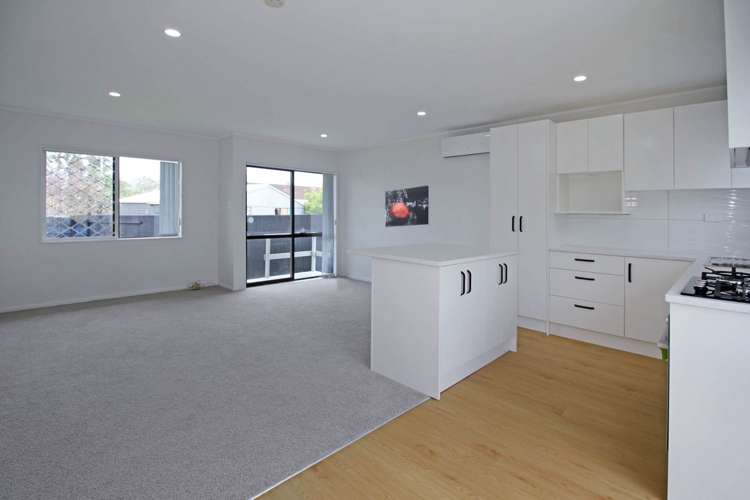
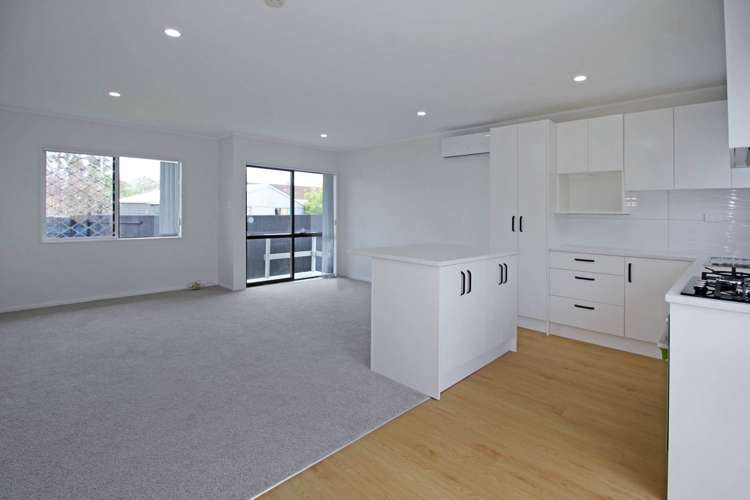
- wall art (405, 207)
